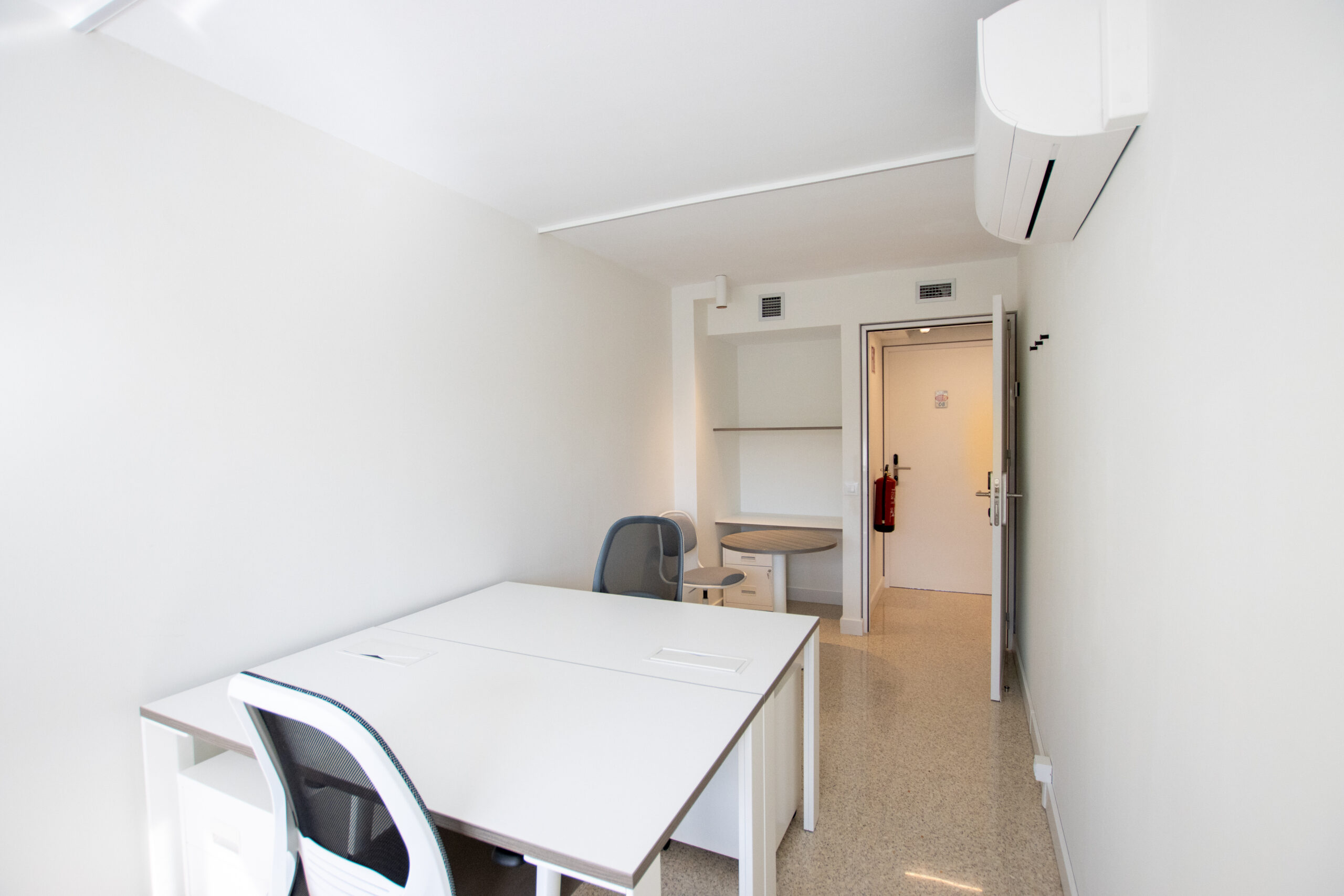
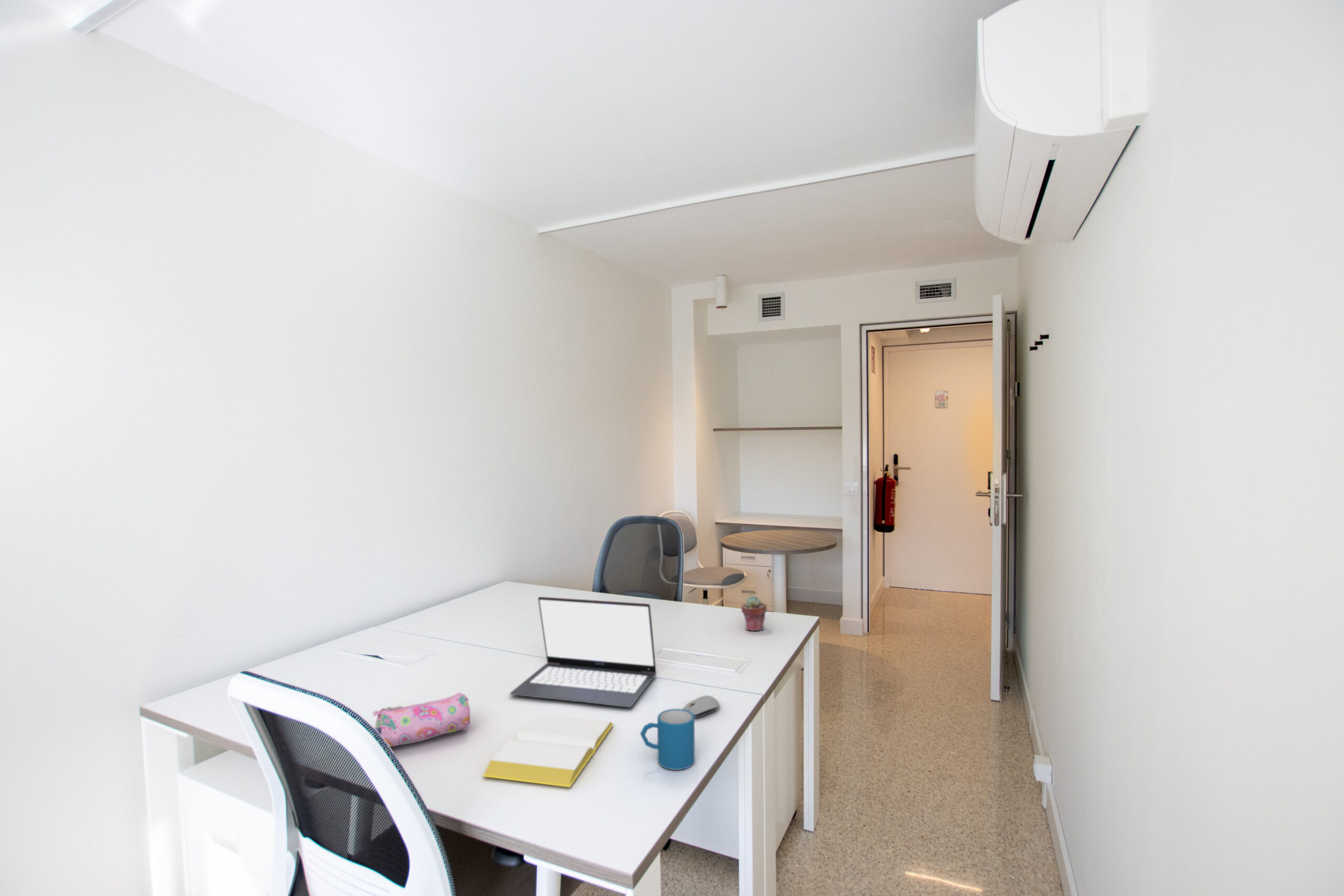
+ mug (667, 740)
+ potted succulent (754, 612)
+ computer mouse (701, 704)
+ laptop (585, 646)
+ notepad (553, 744)
+ pencil case (422, 720)
